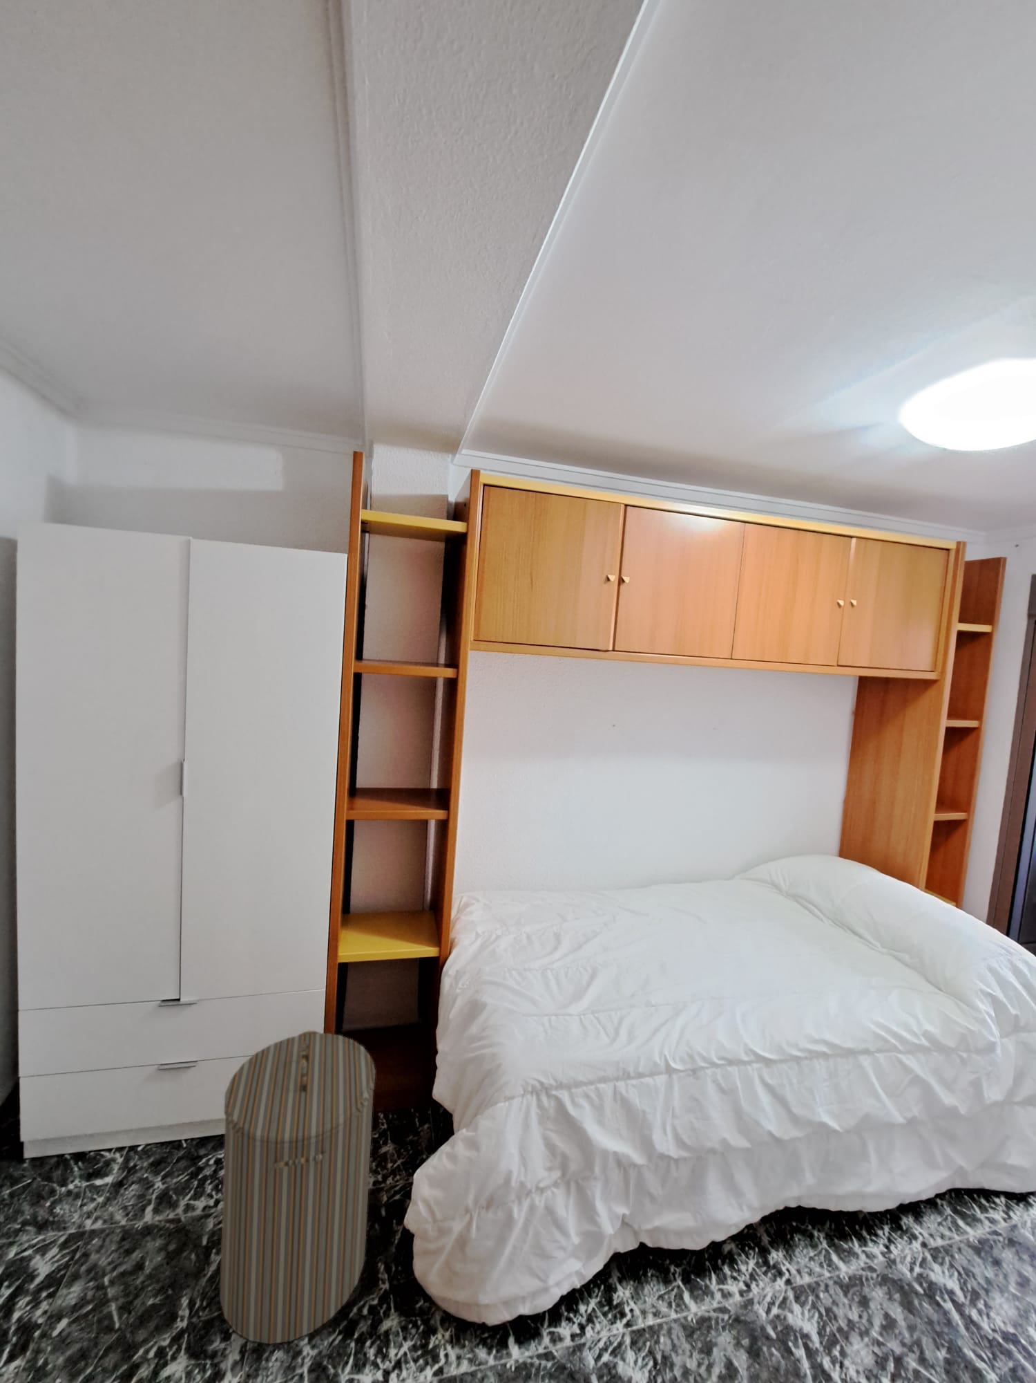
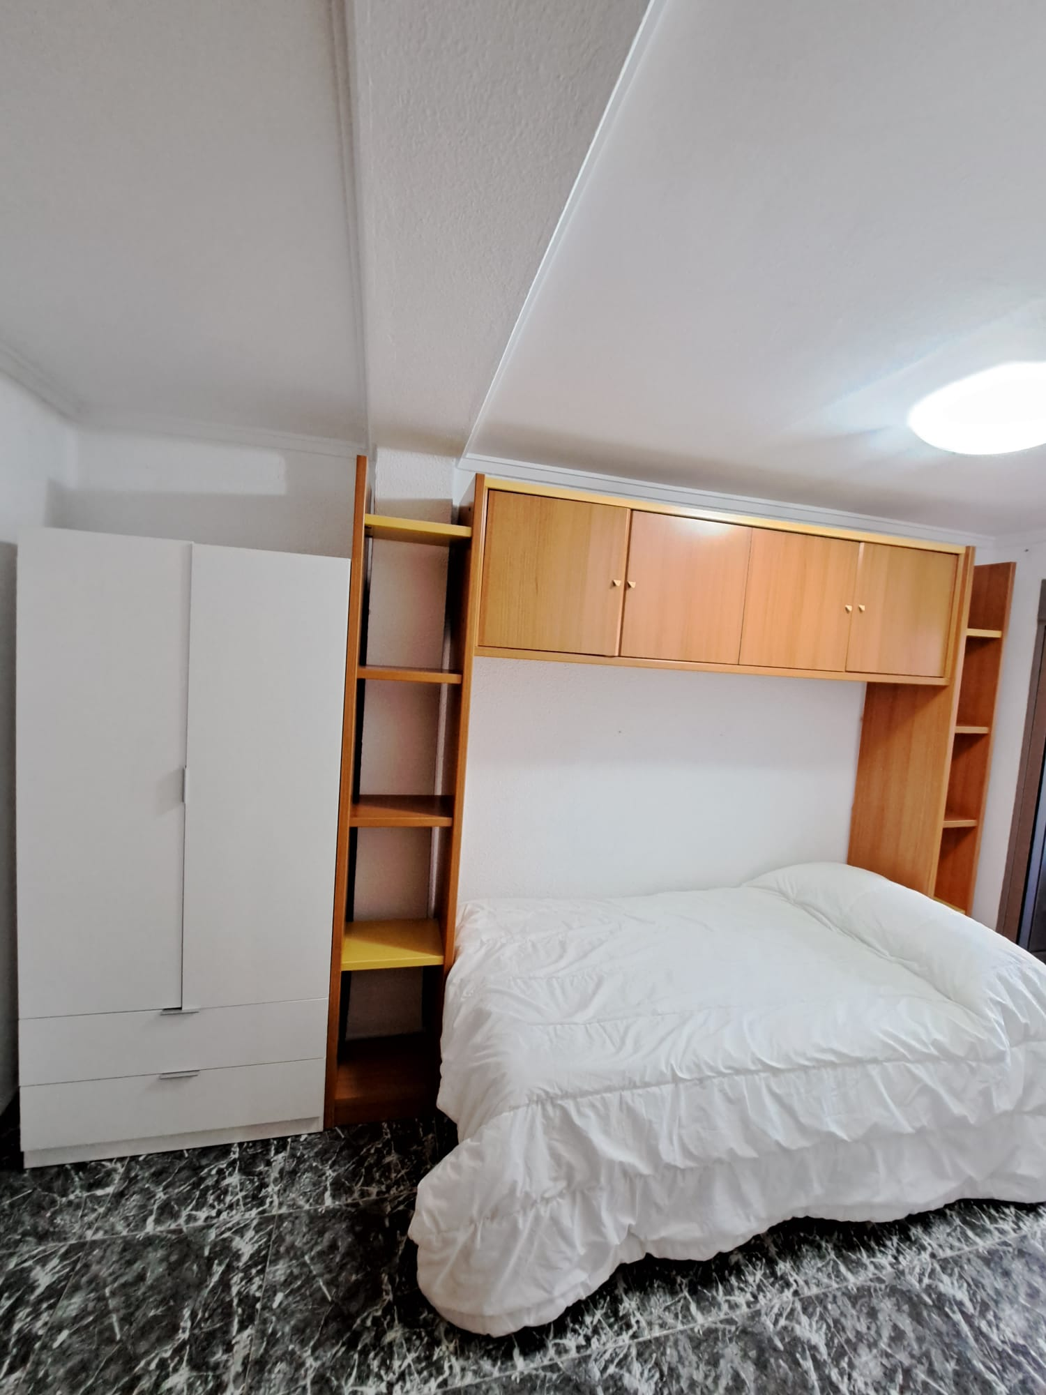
- laundry hamper (299, 1159)
